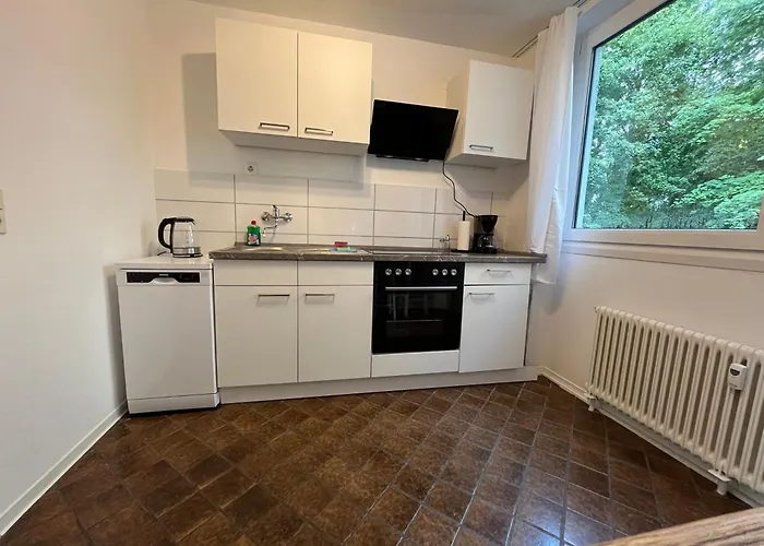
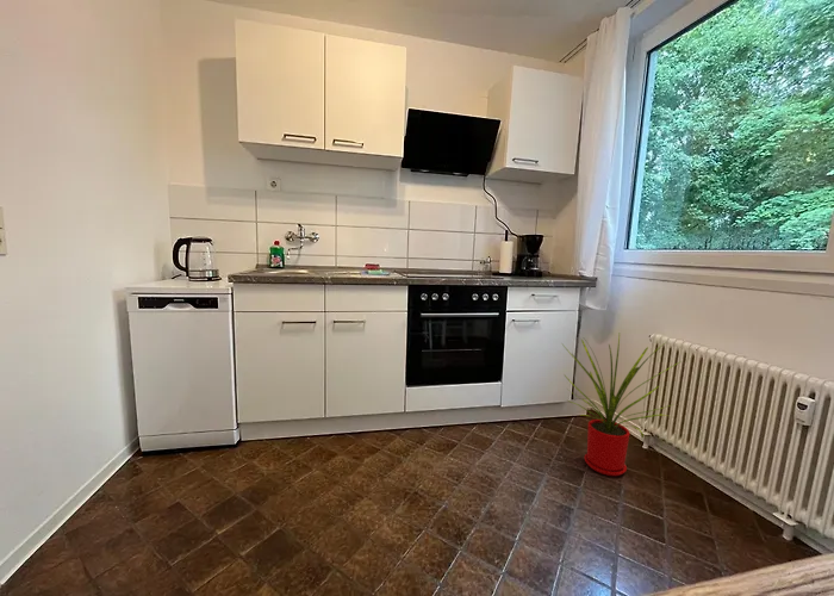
+ house plant (609, 402)
